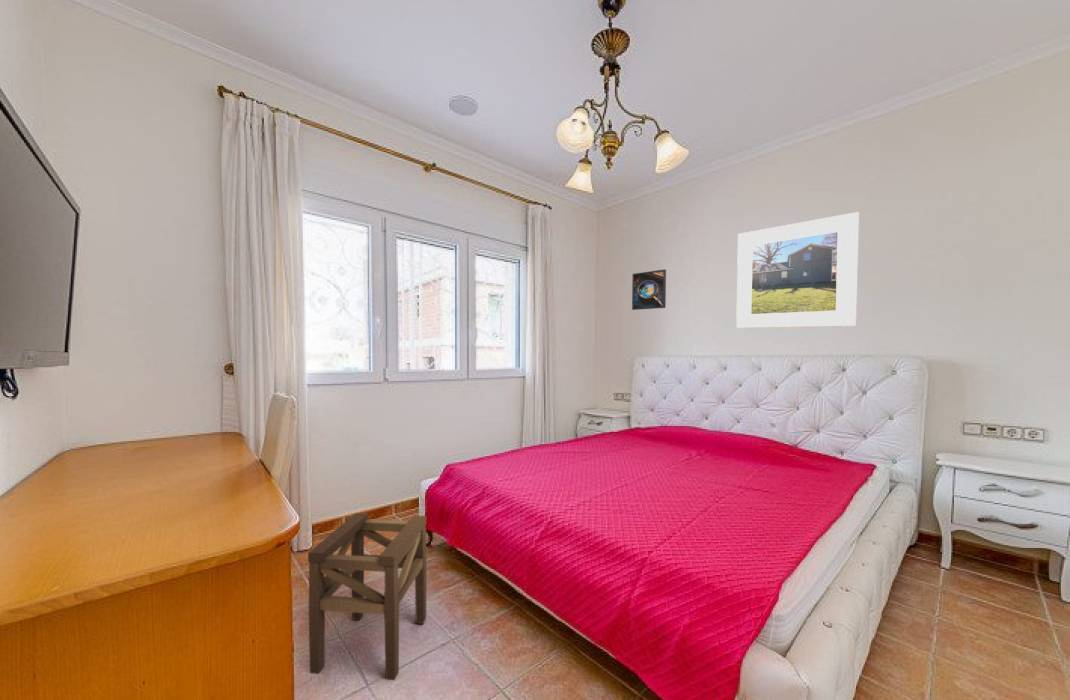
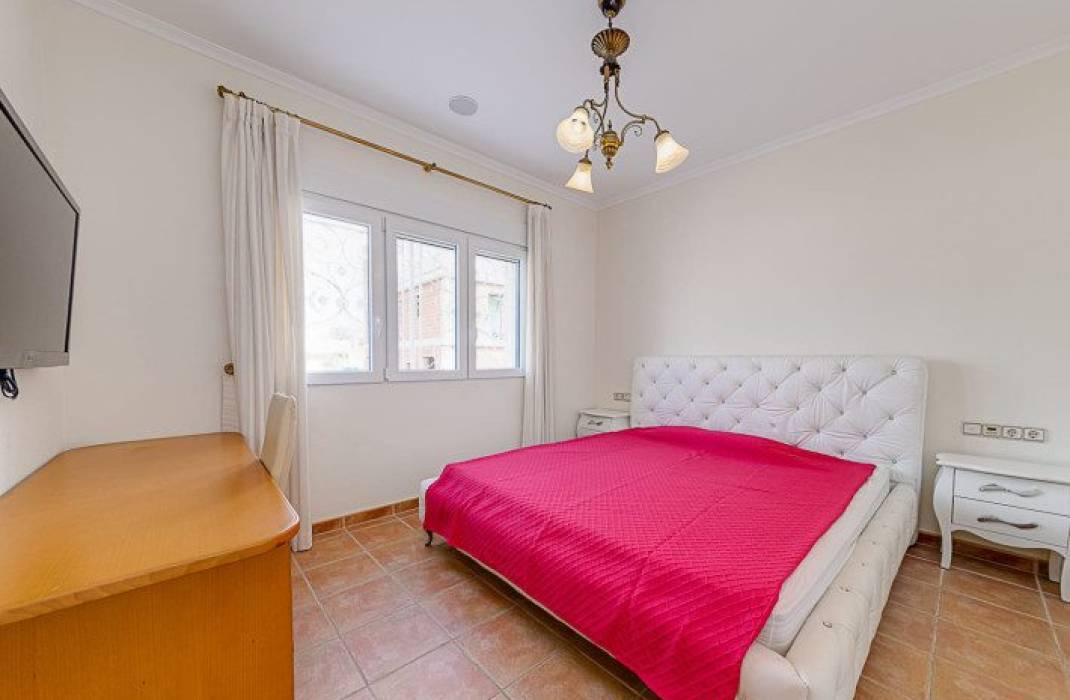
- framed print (791, 275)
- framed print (648, 290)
- stool (373, 589)
